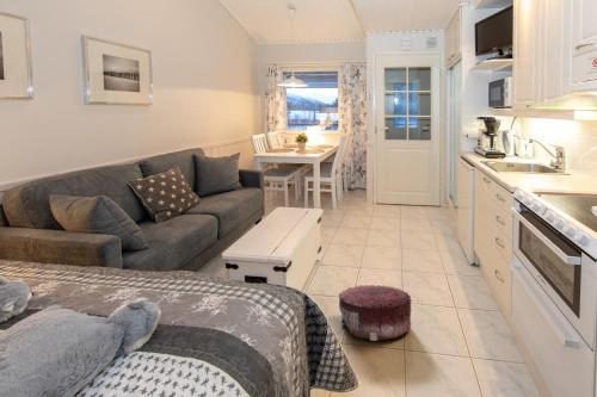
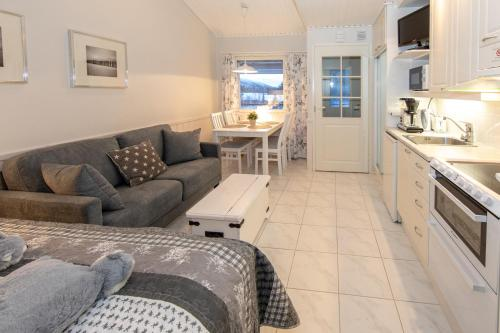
- pouf (374, 308)
